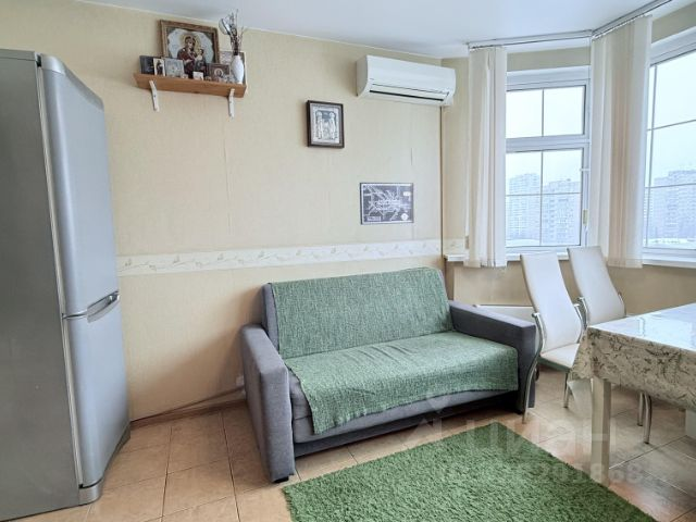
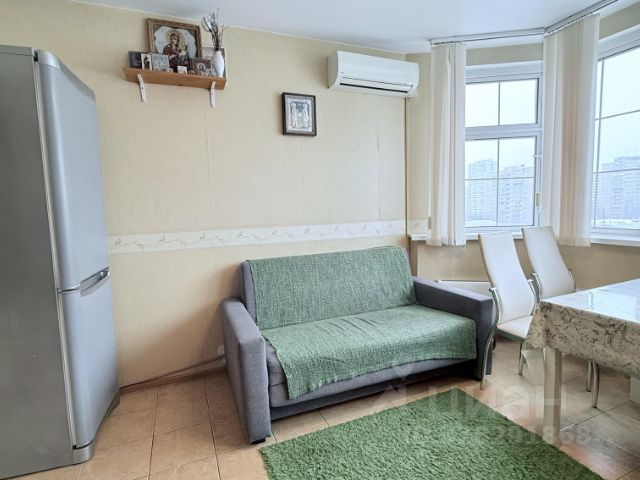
- wall art (387, 203)
